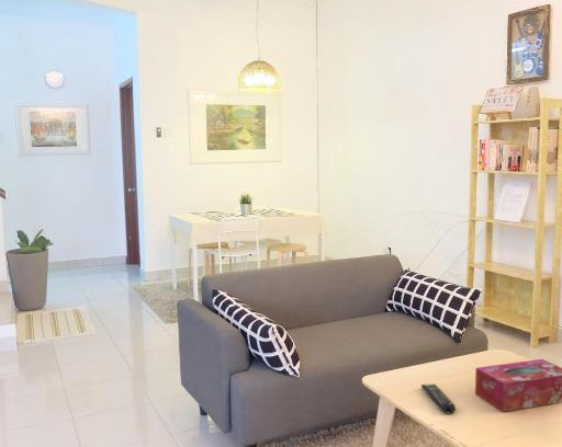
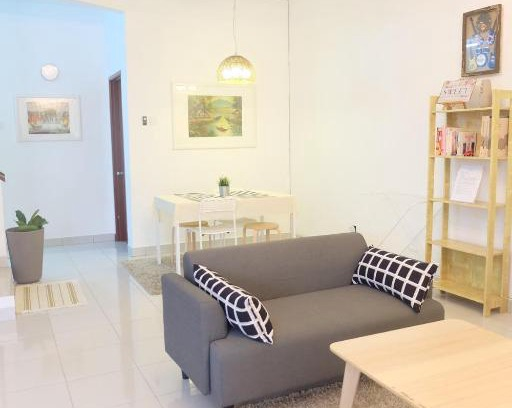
- tissue box (522, 383)
- remote control (437, 397)
